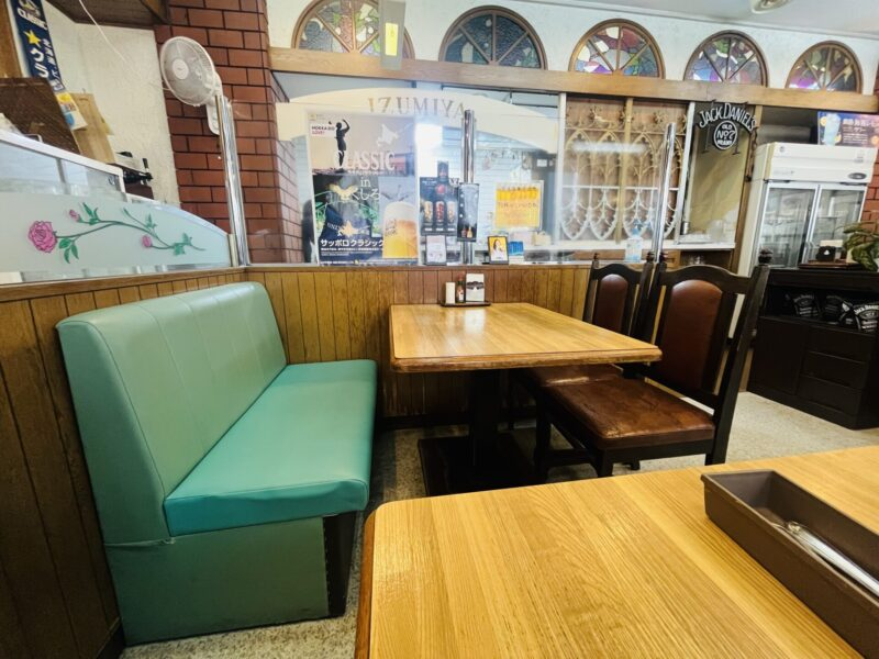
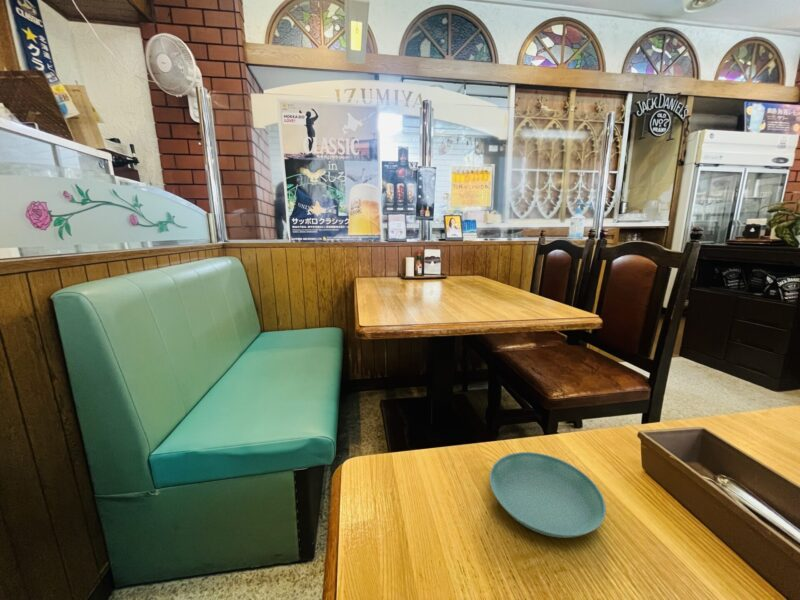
+ saucer (543, 494)
